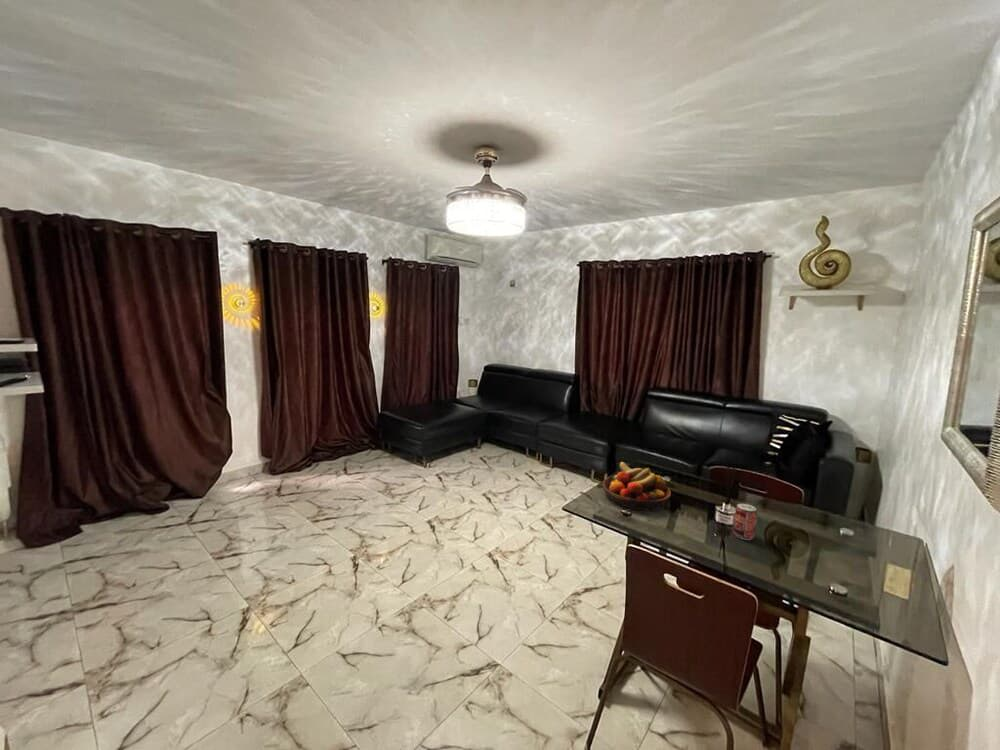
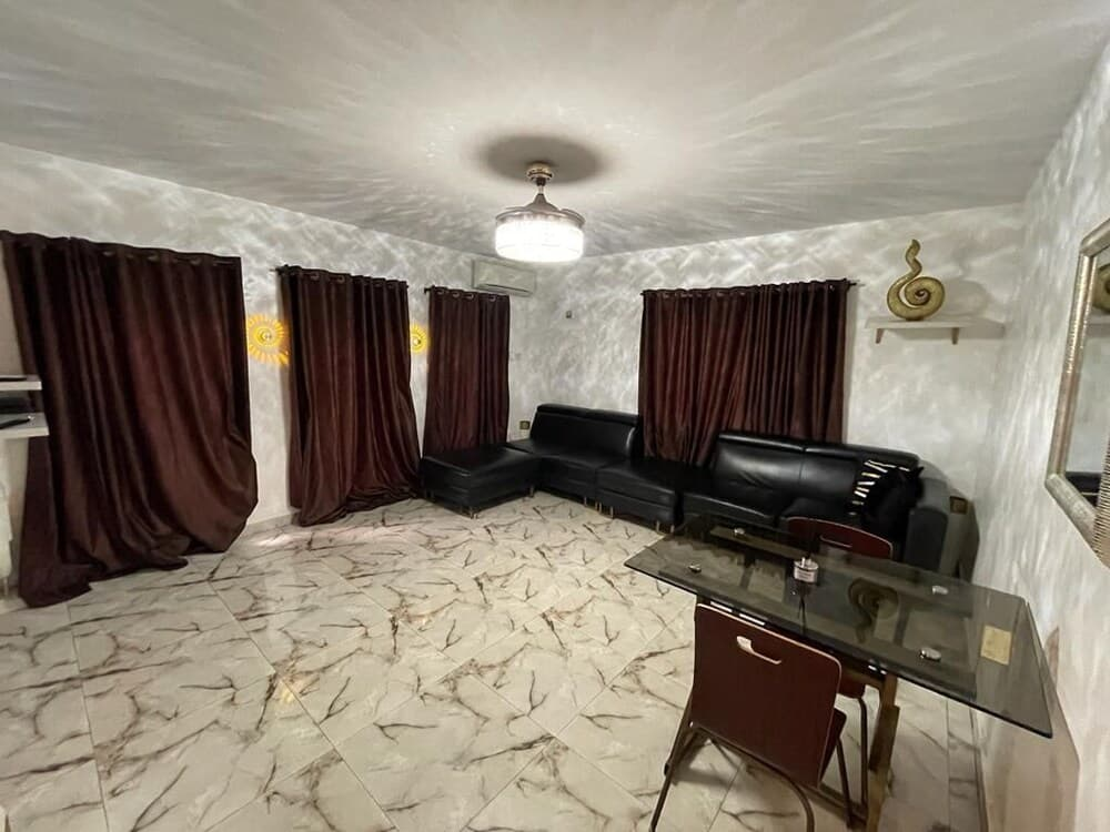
- beverage can (745, 521)
- fruit bowl (635, 484)
